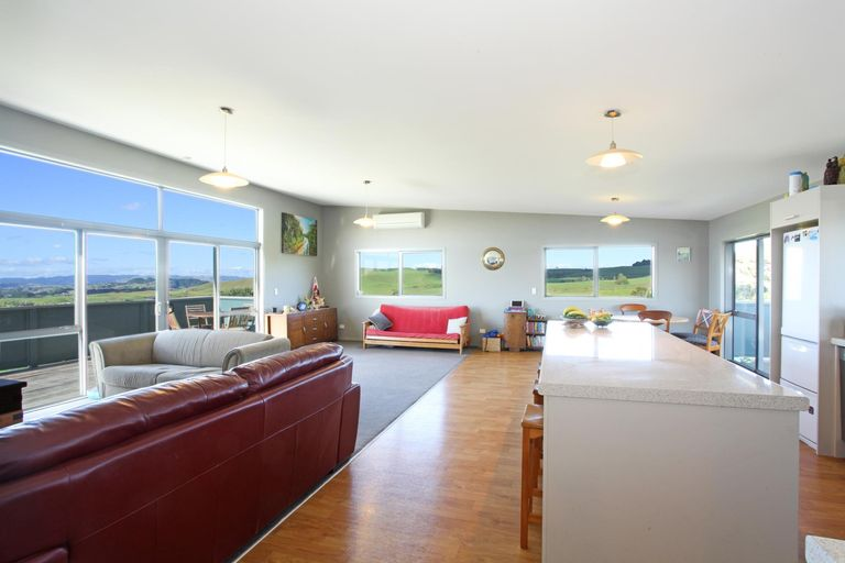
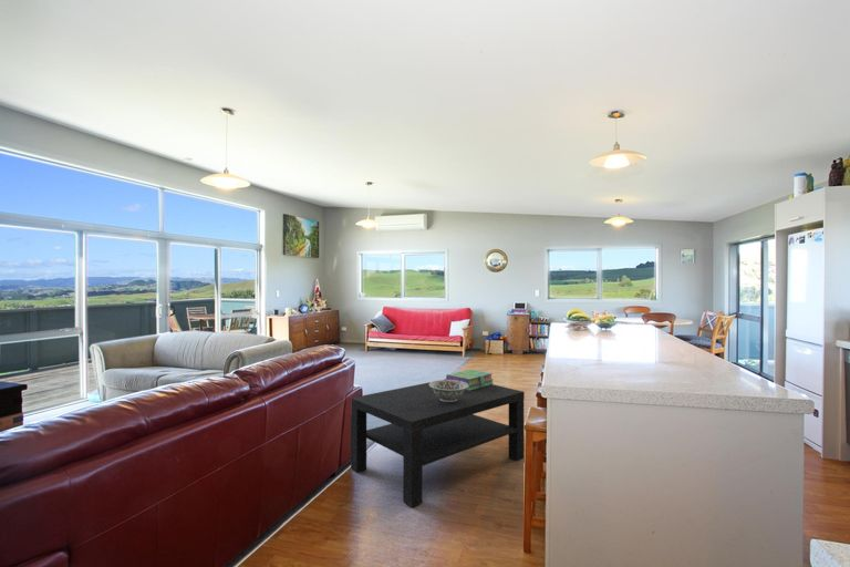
+ decorative bowl (448, 391)
+ coffee table (439, 429)
+ stack of books (469, 379)
